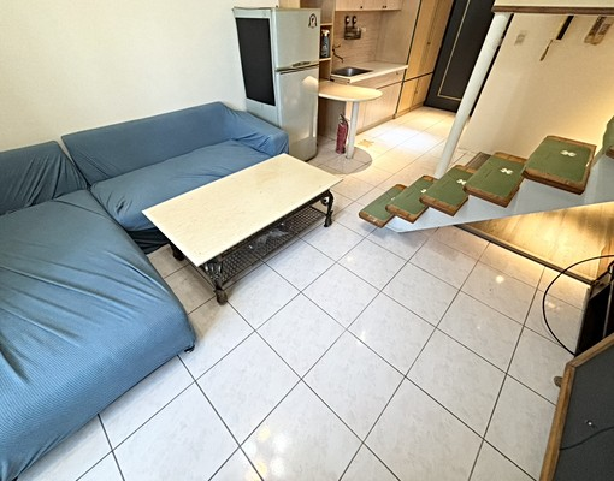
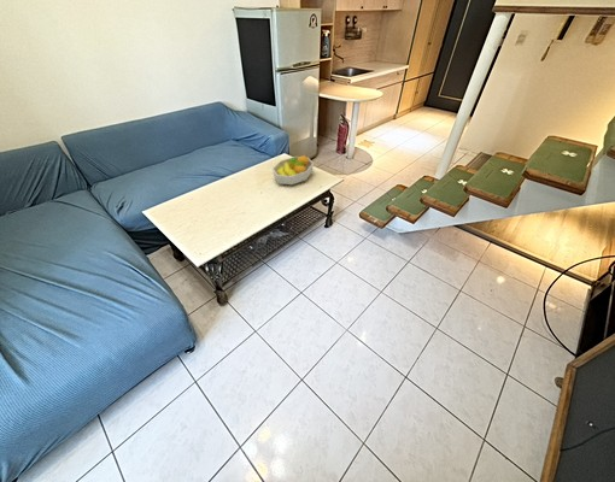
+ fruit bowl (293, 169)
